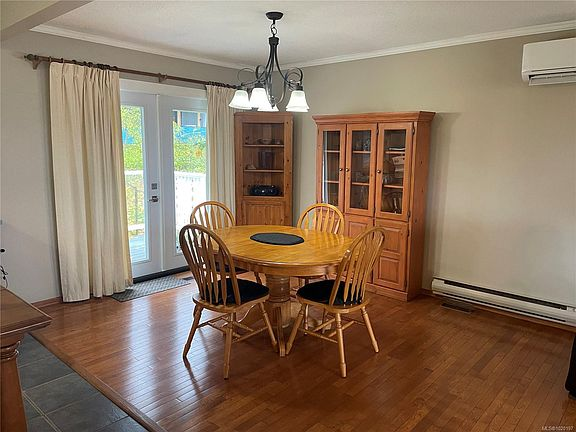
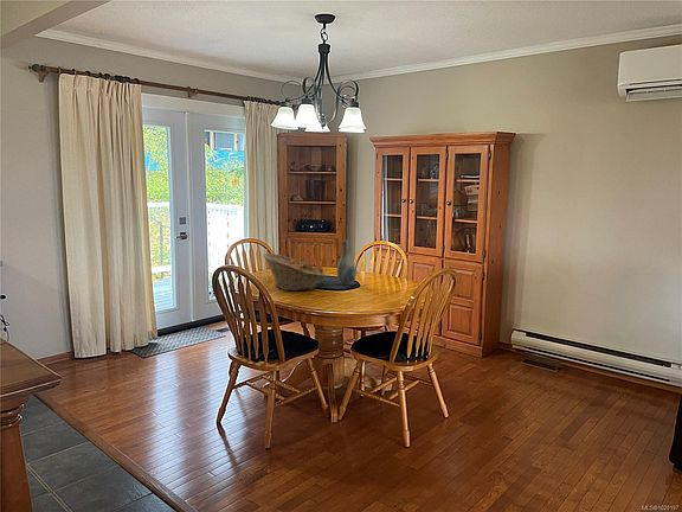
+ vase (346, 262)
+ fruit basket (294, 269)
